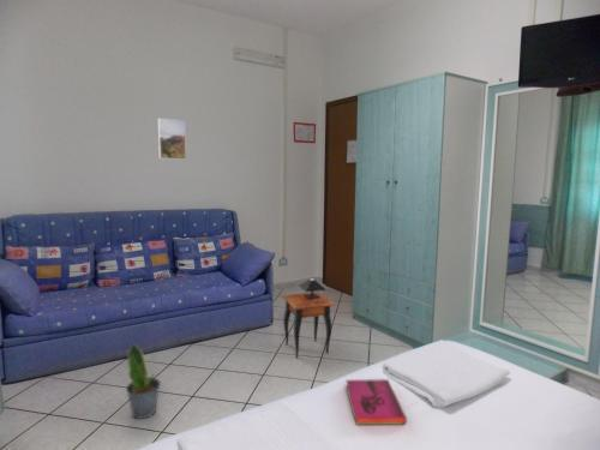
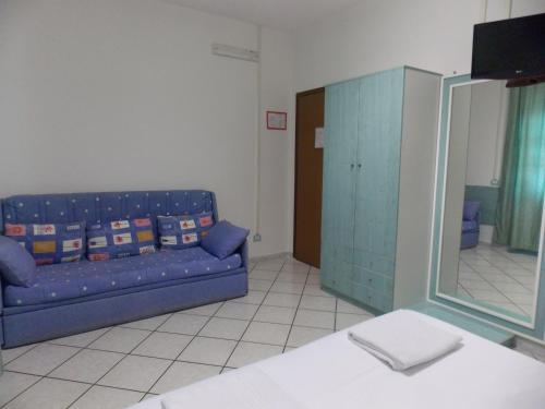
- side table (306, 314)
- potted plant (143, 379)
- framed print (172, 139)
- hardback book (373, 400)
